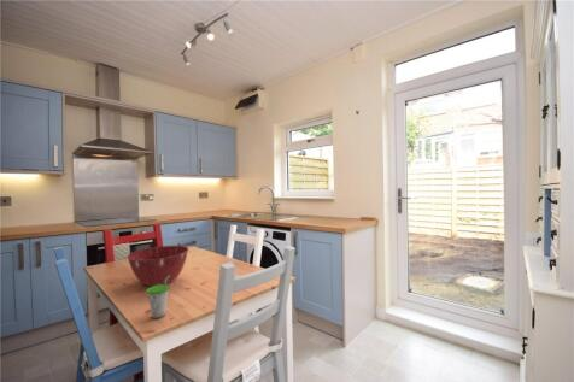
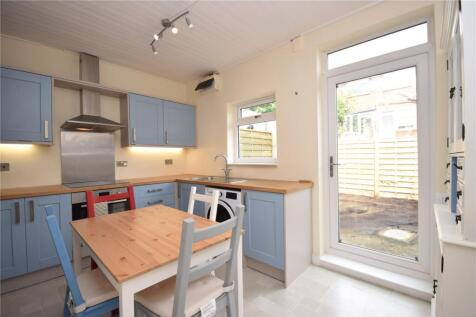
- cup (158, 295)
- mixing bowl (159, 266)
